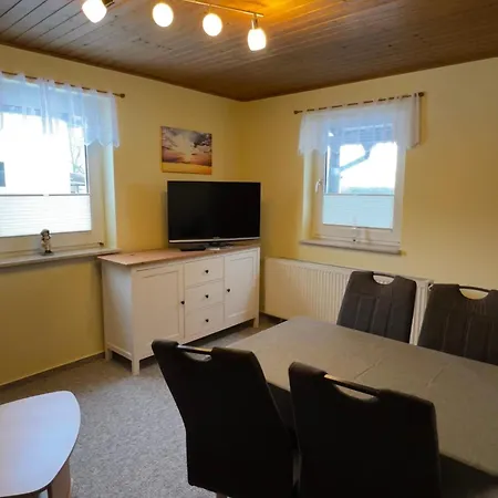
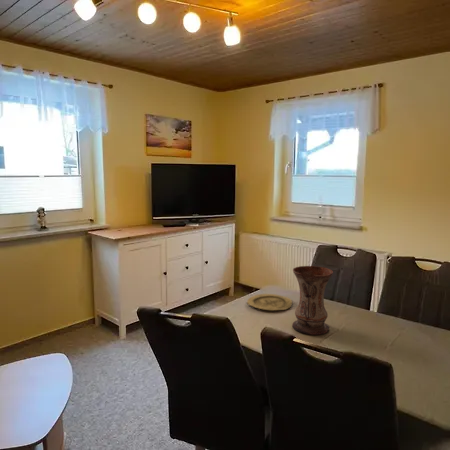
+ vase (311, 299)
+ plate (269, 302)
